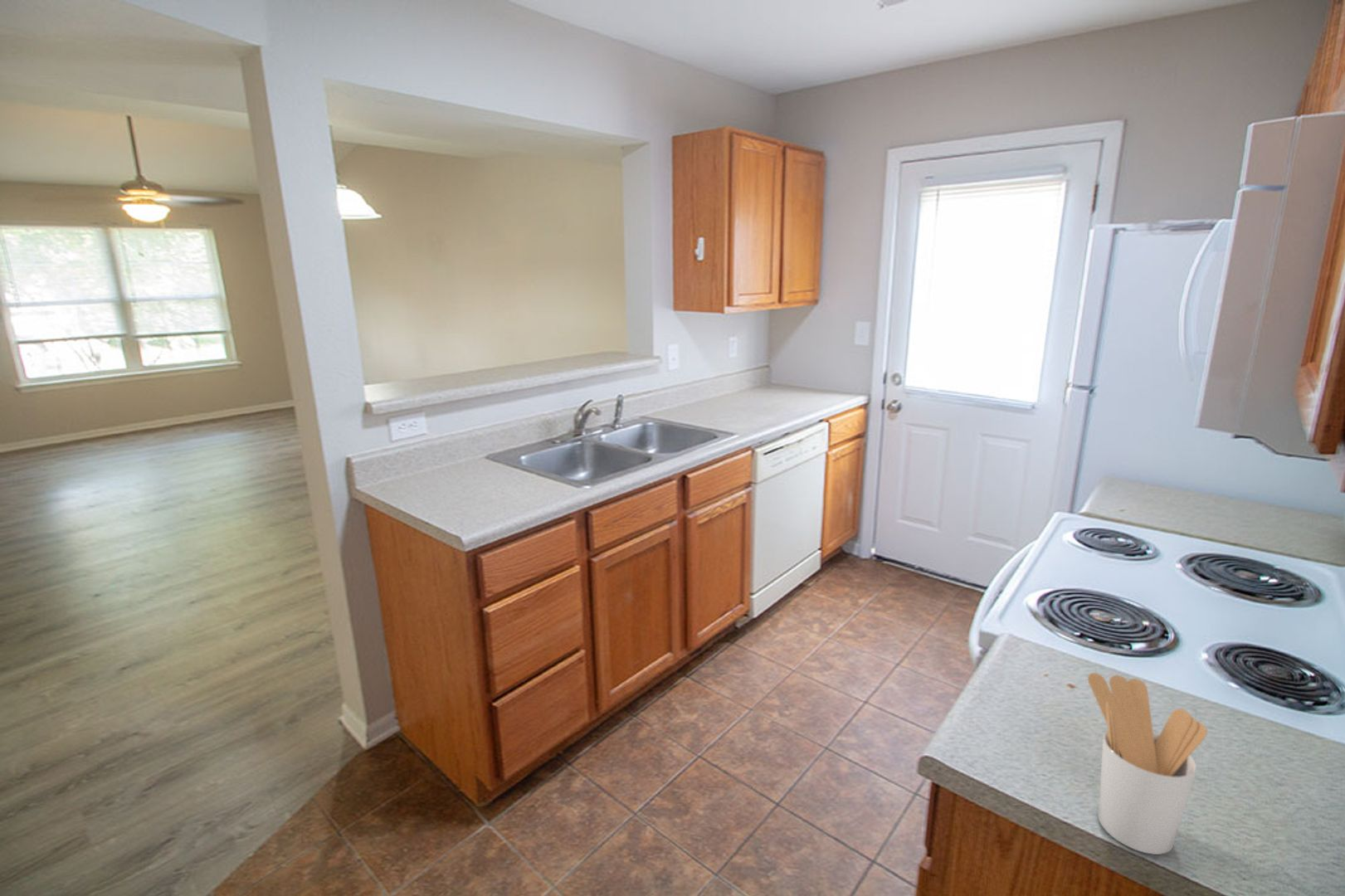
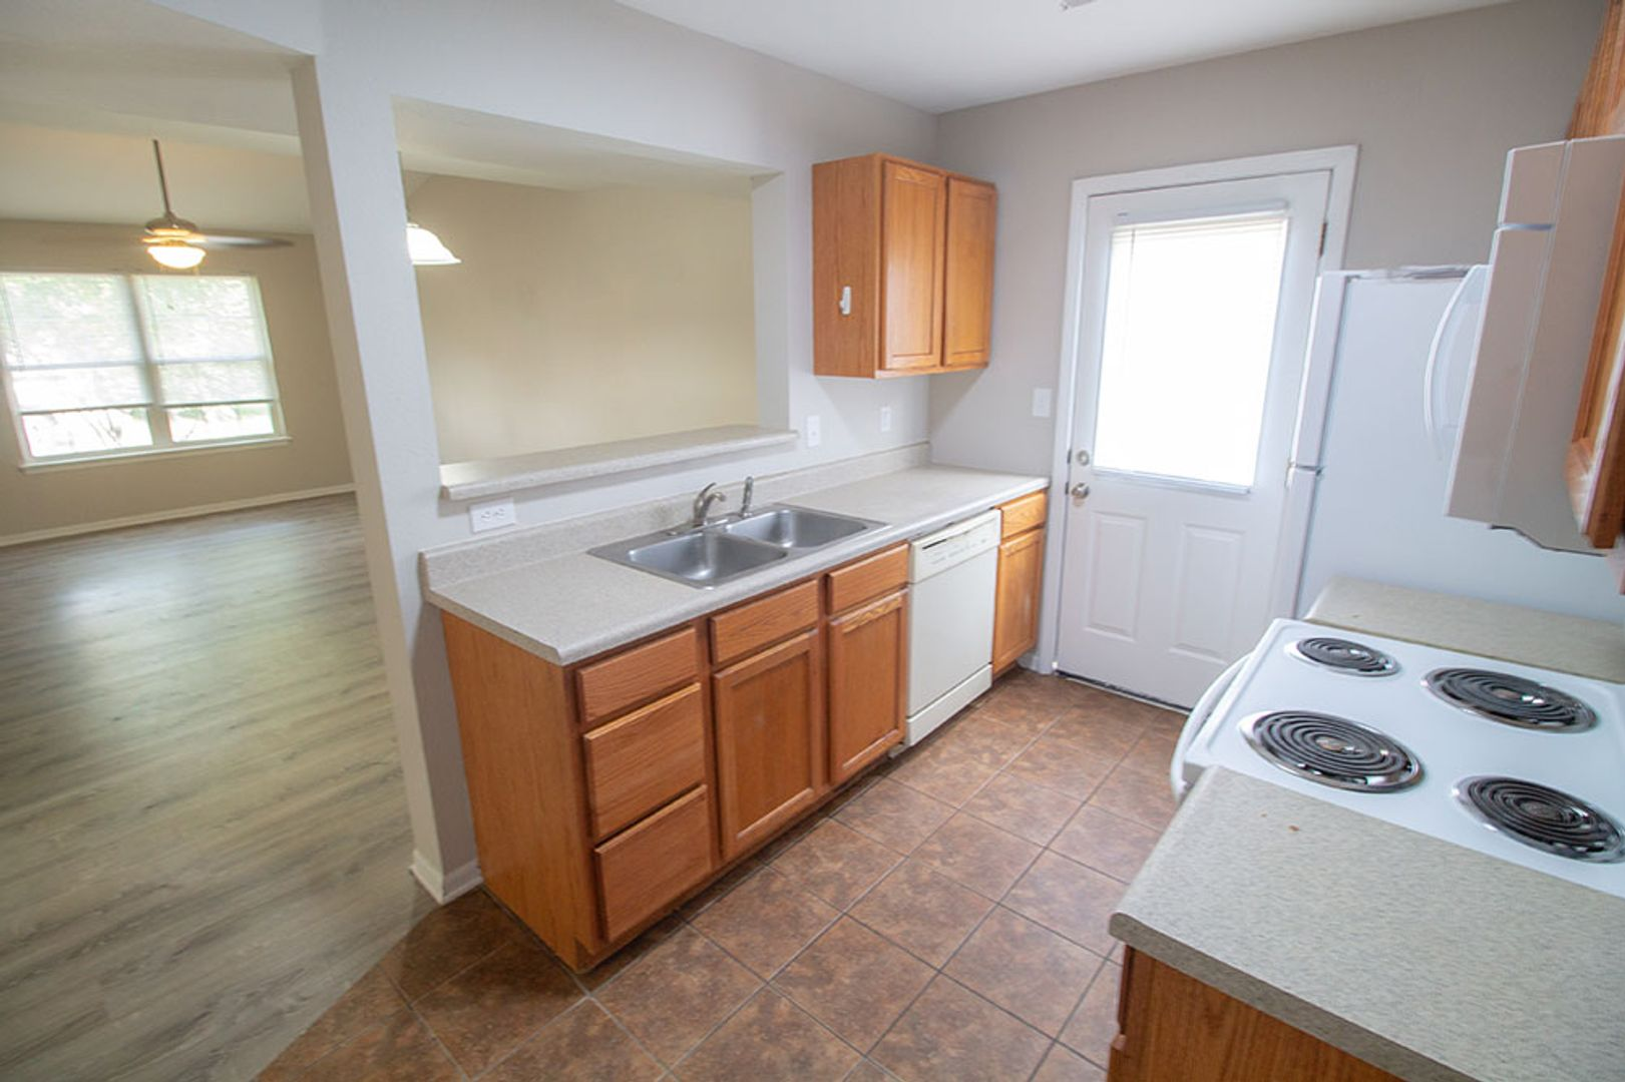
- utensil holder (1132, 757)
